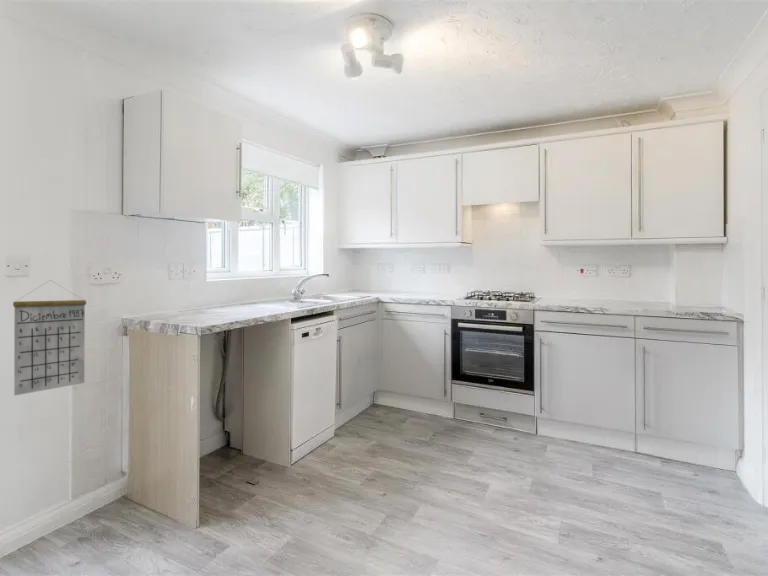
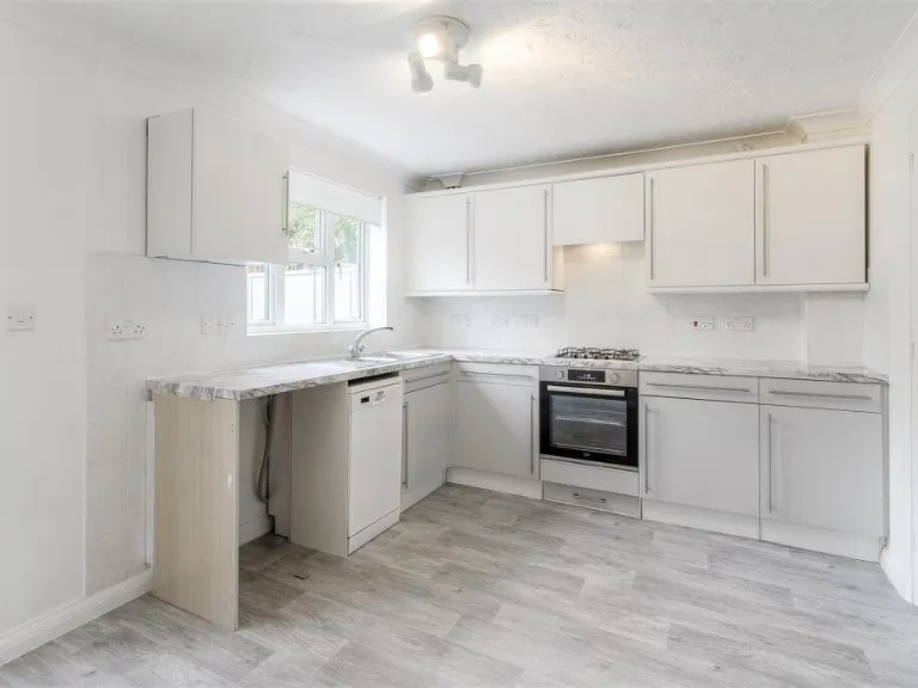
- calendar (51, 334)
